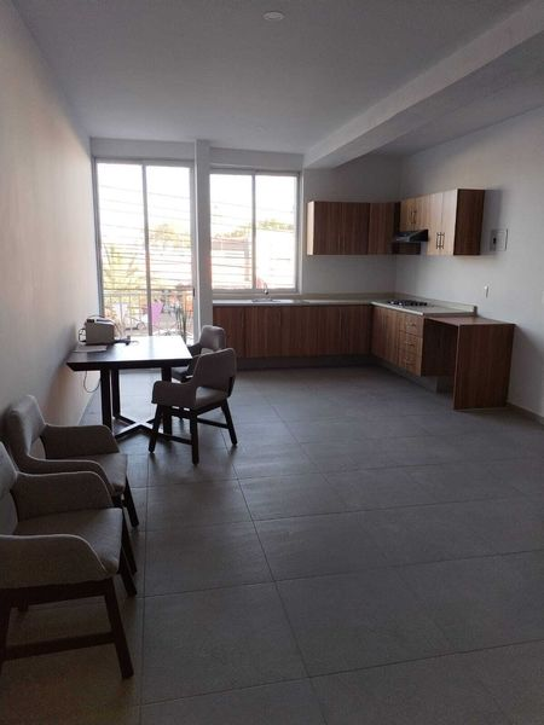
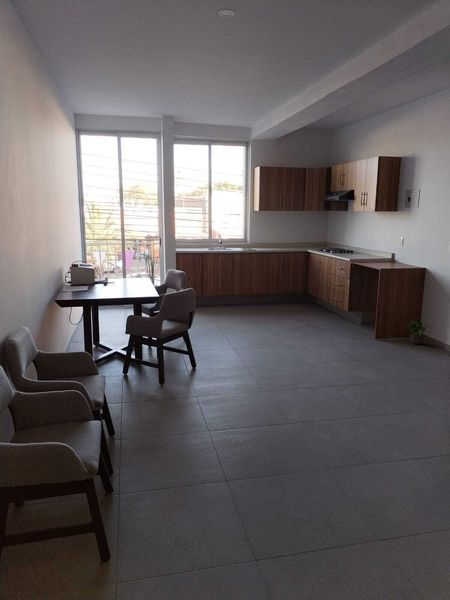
+ potted plant (416, 330)
